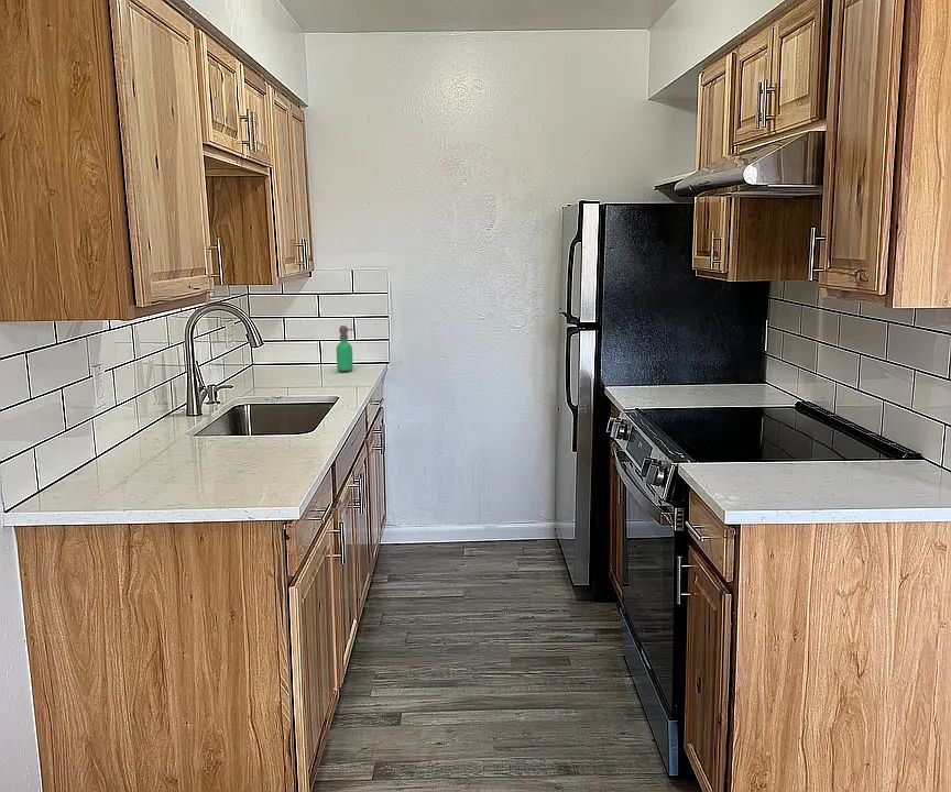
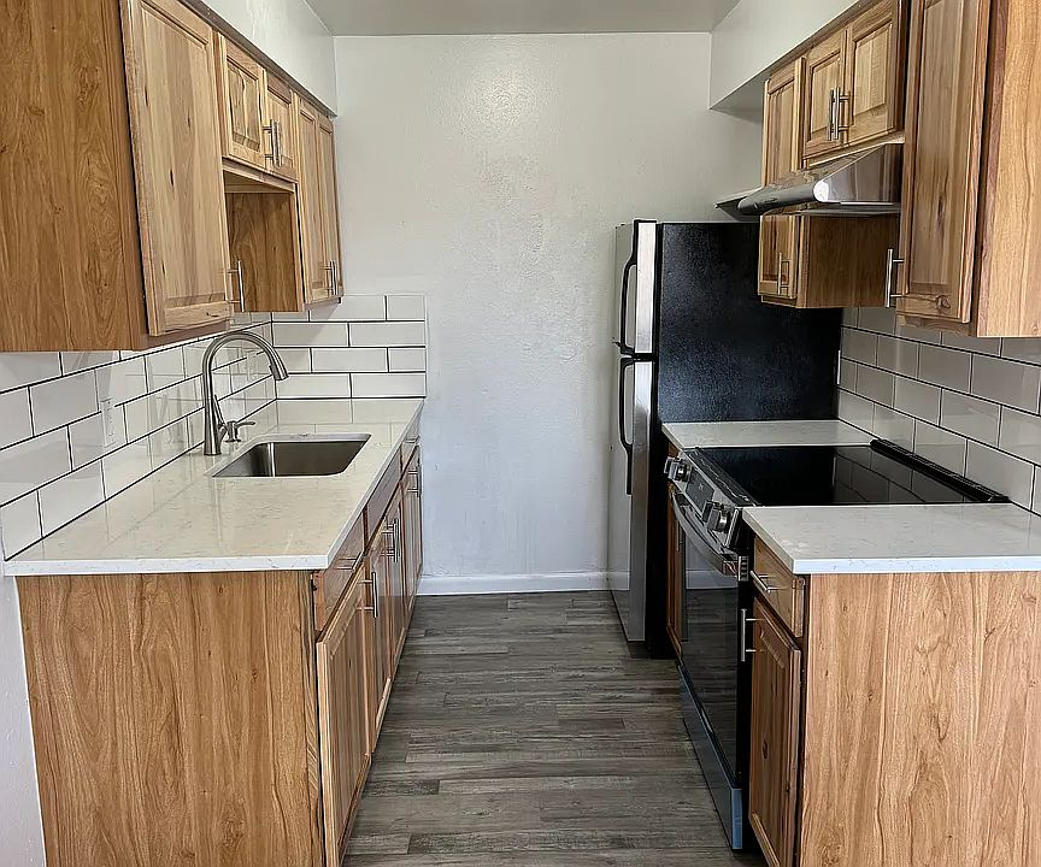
- soap dispenser (346, 348)
